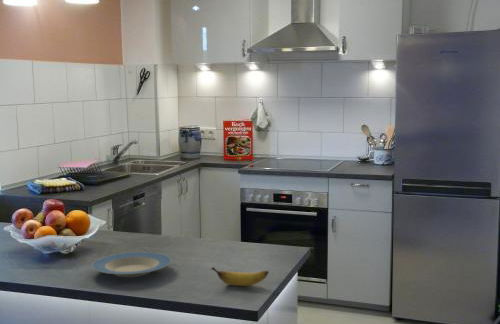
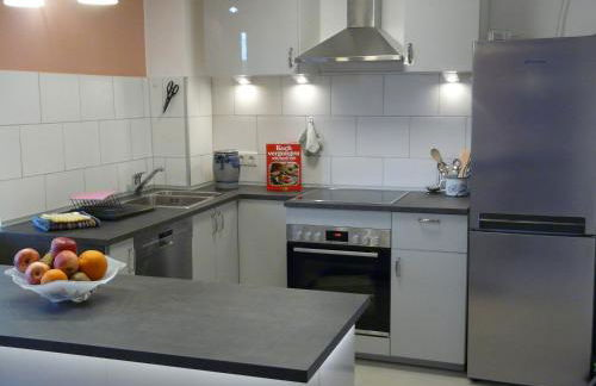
- plate (132, 266)
- banana (240, 276)
